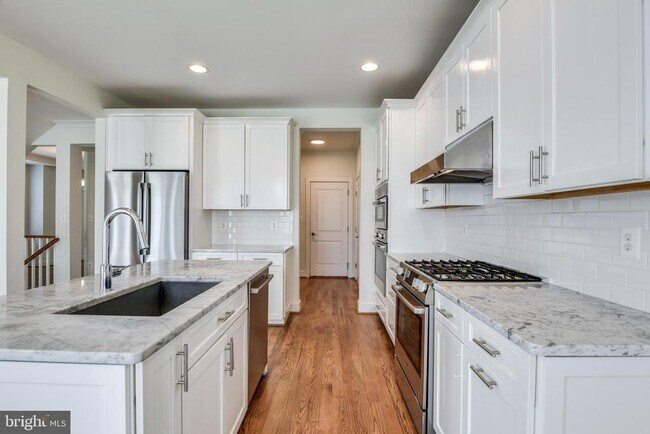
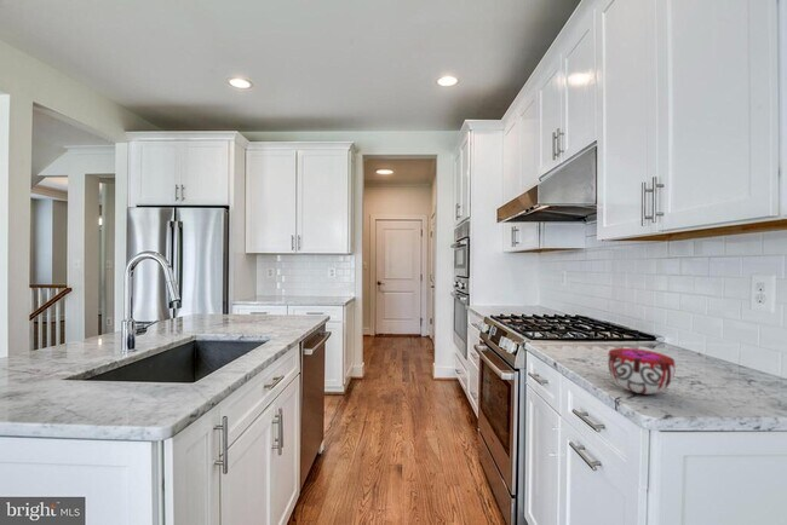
+ decorative bowl (639, 373)
